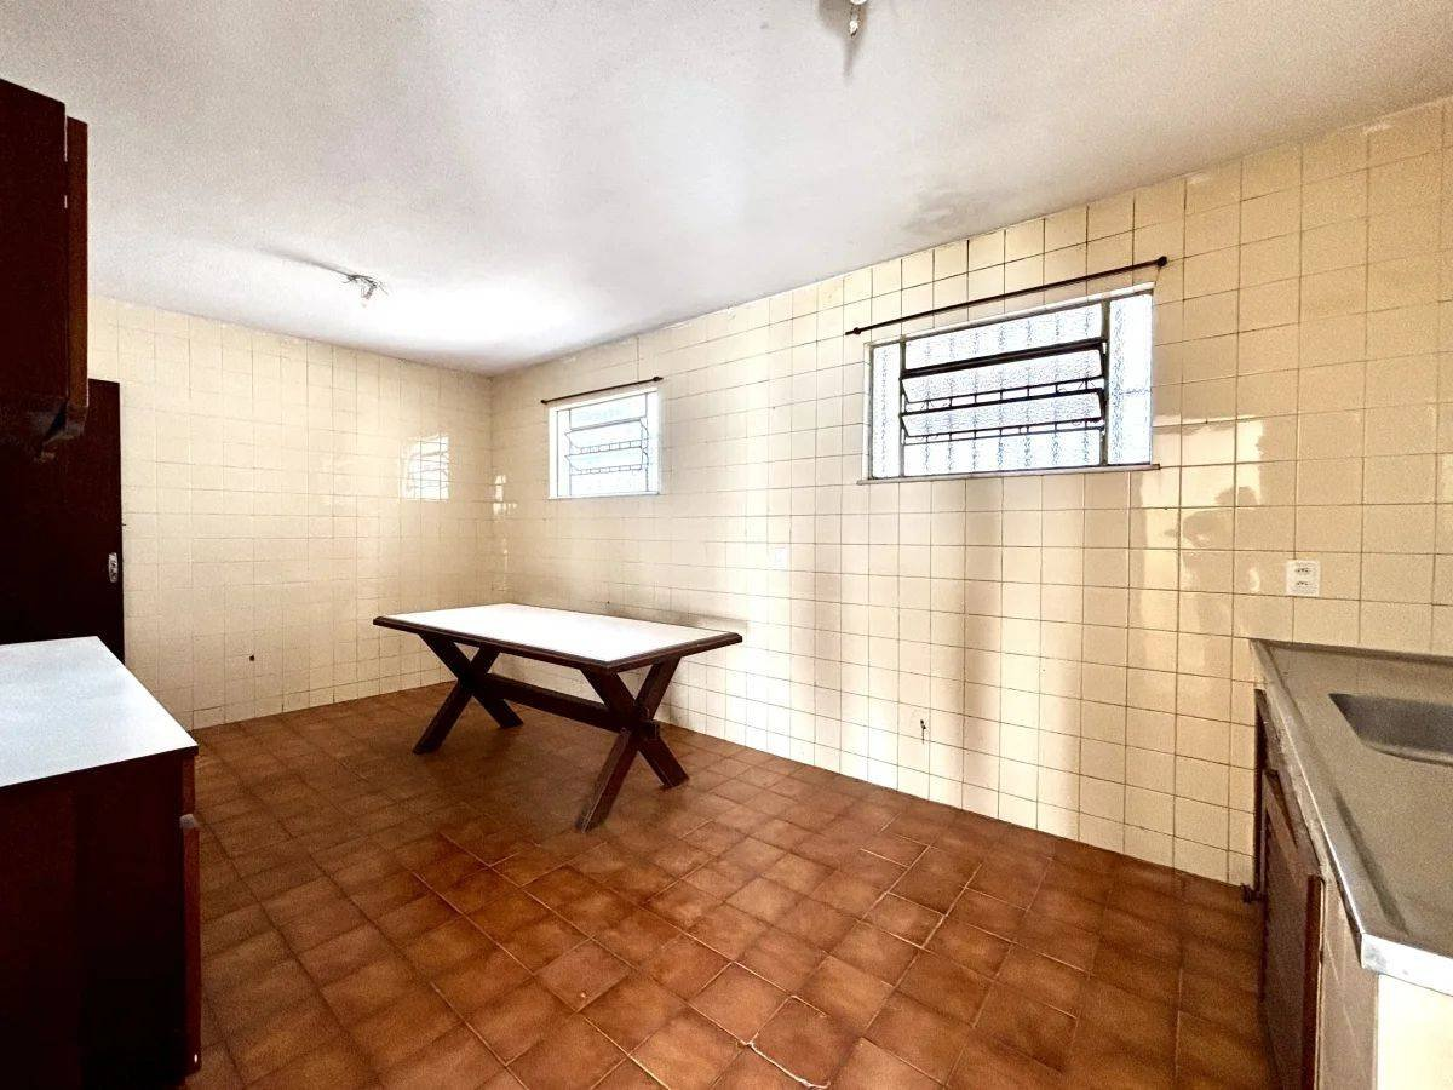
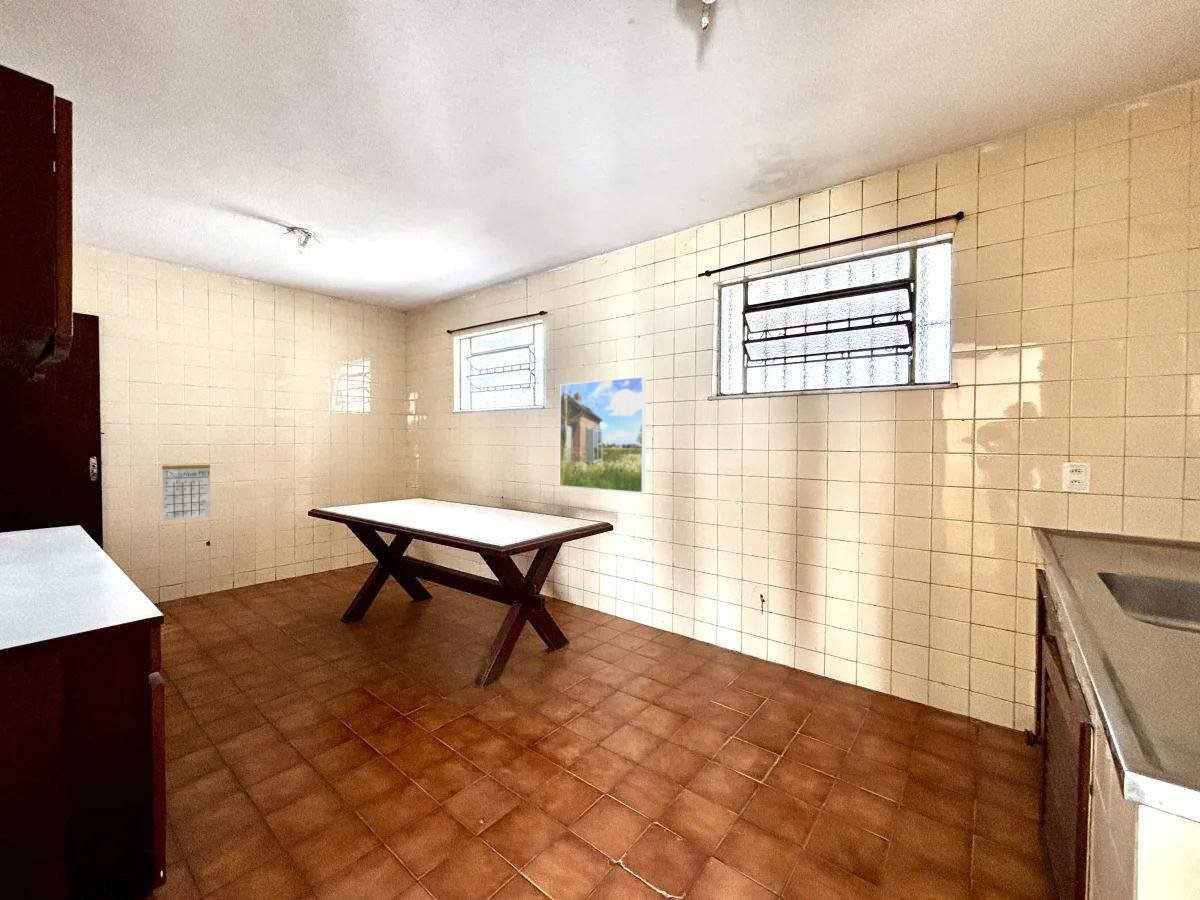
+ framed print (599, 435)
+ calendar (186, 485)
